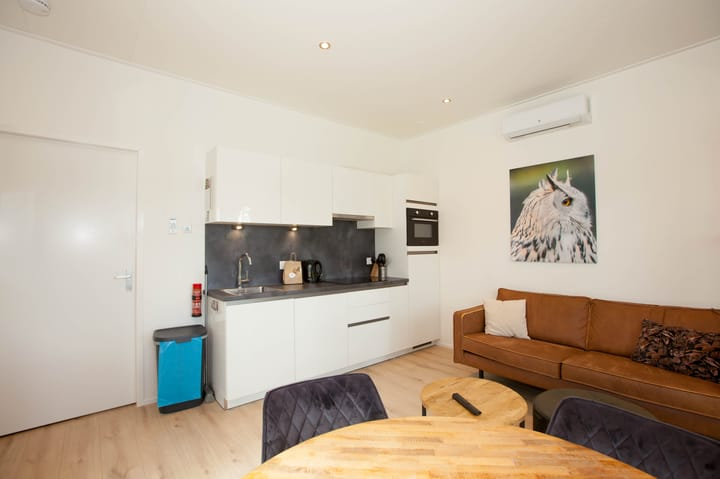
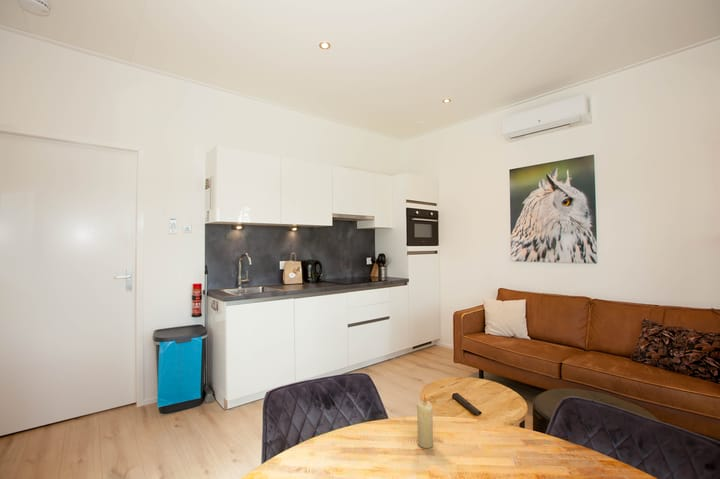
+ candle (425, 419)
